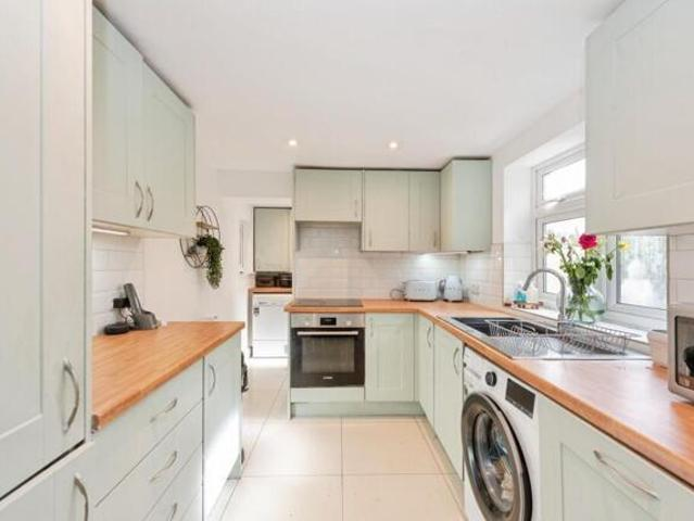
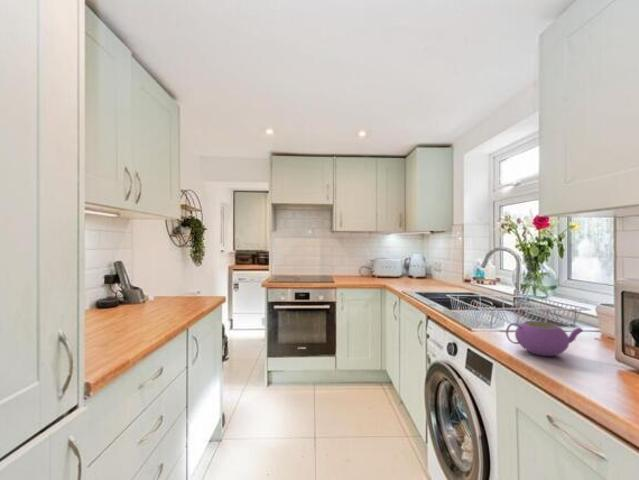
+ teapot (543, 338)
